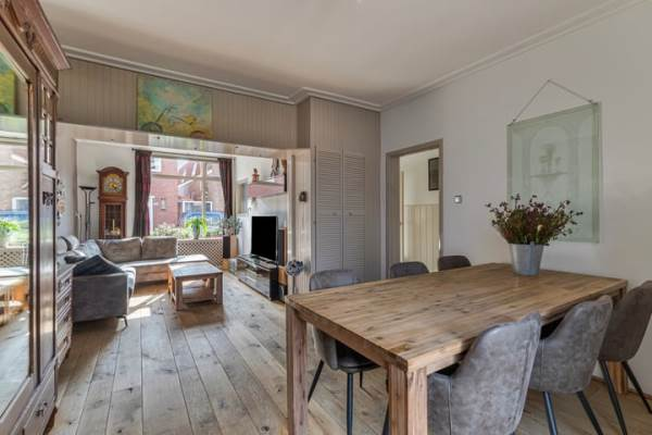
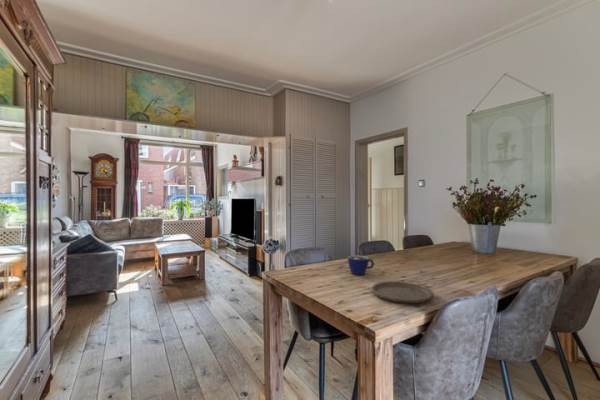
+ plate (401, 292)
+ cup (361, 265)
